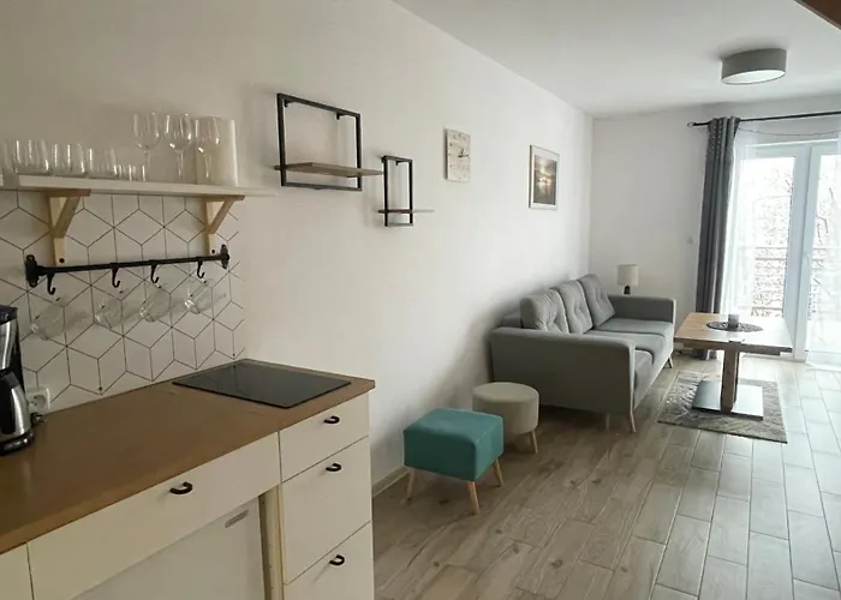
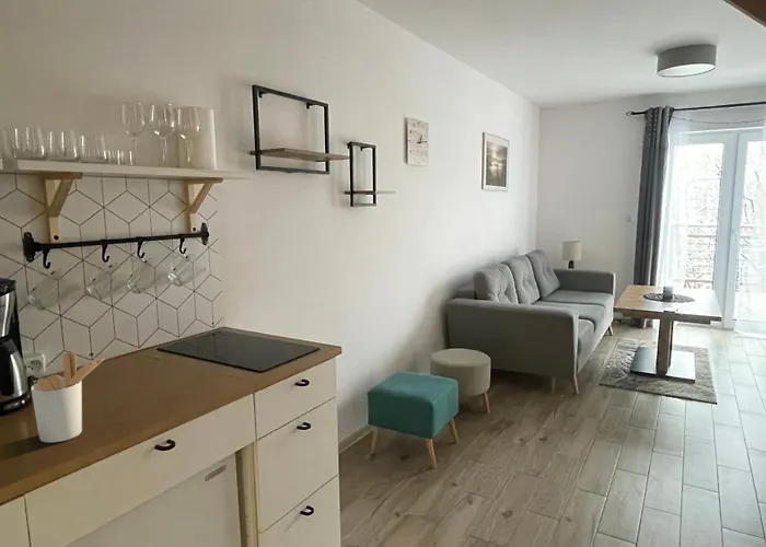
+ utensil holder (69, 396)
